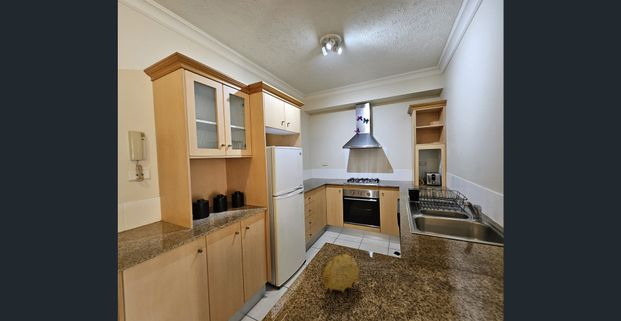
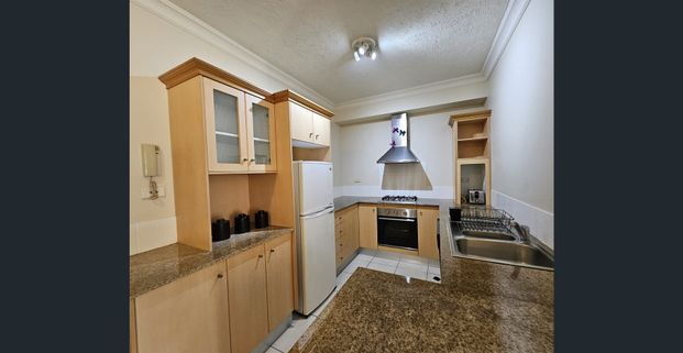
- fruit (340, 271)
